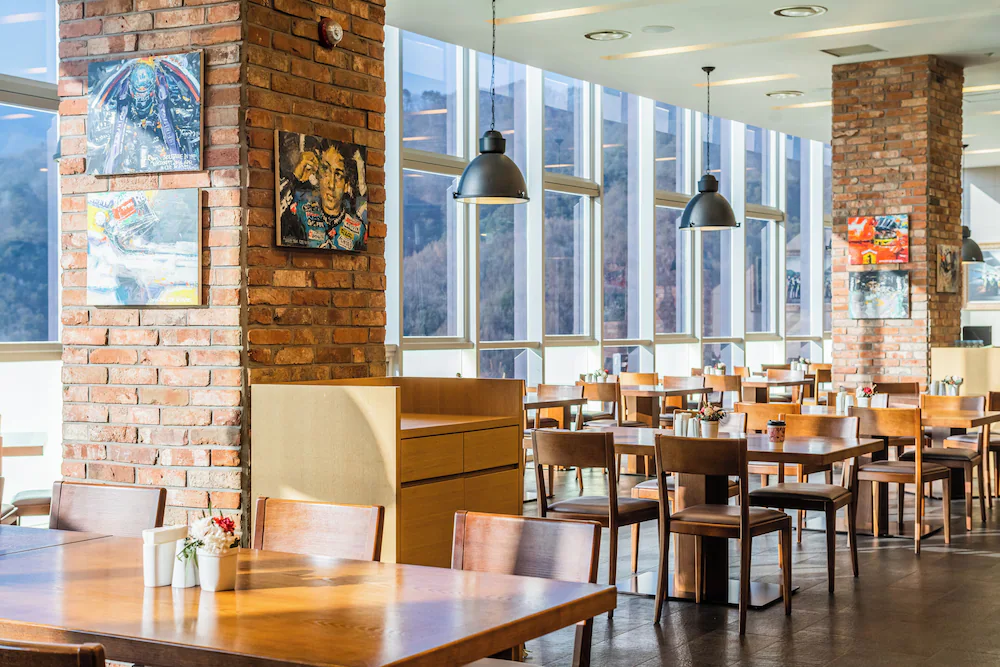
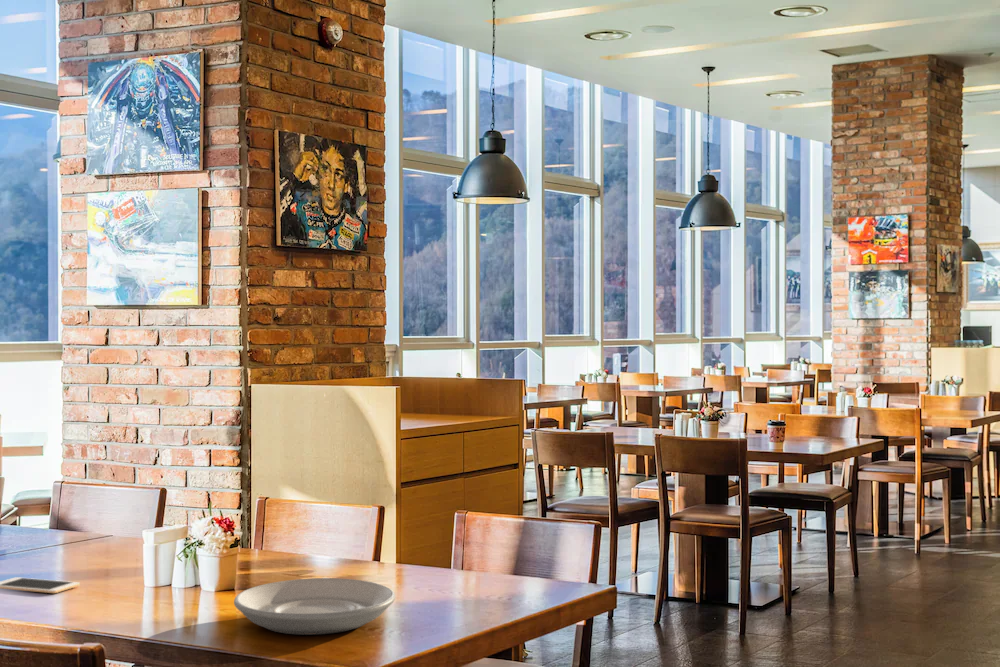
+ plate (315, 607)
+ cell phone (34, 585)
